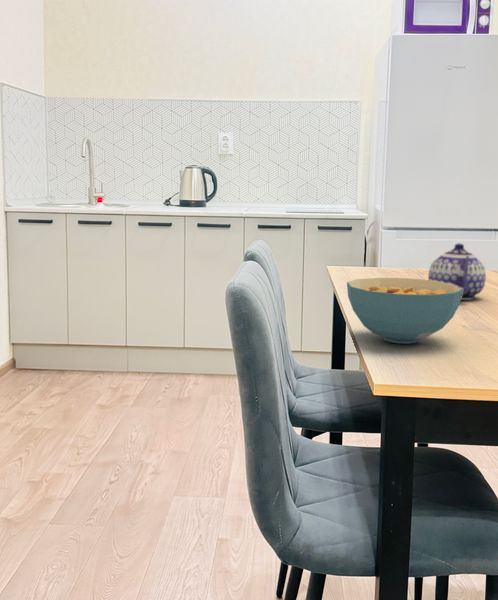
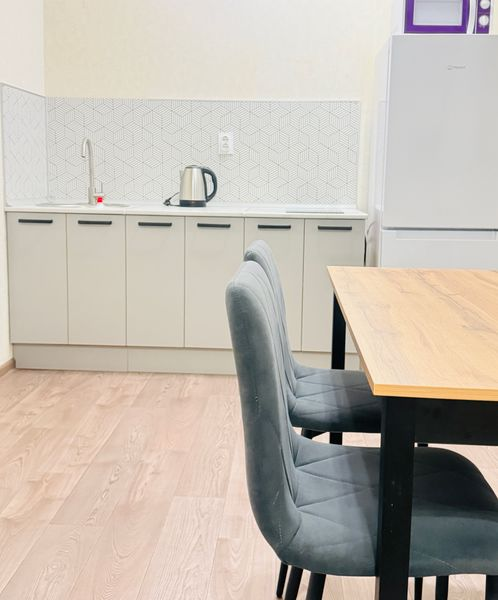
- cereal bowl (402, 312)
- teapot (457, 270)
